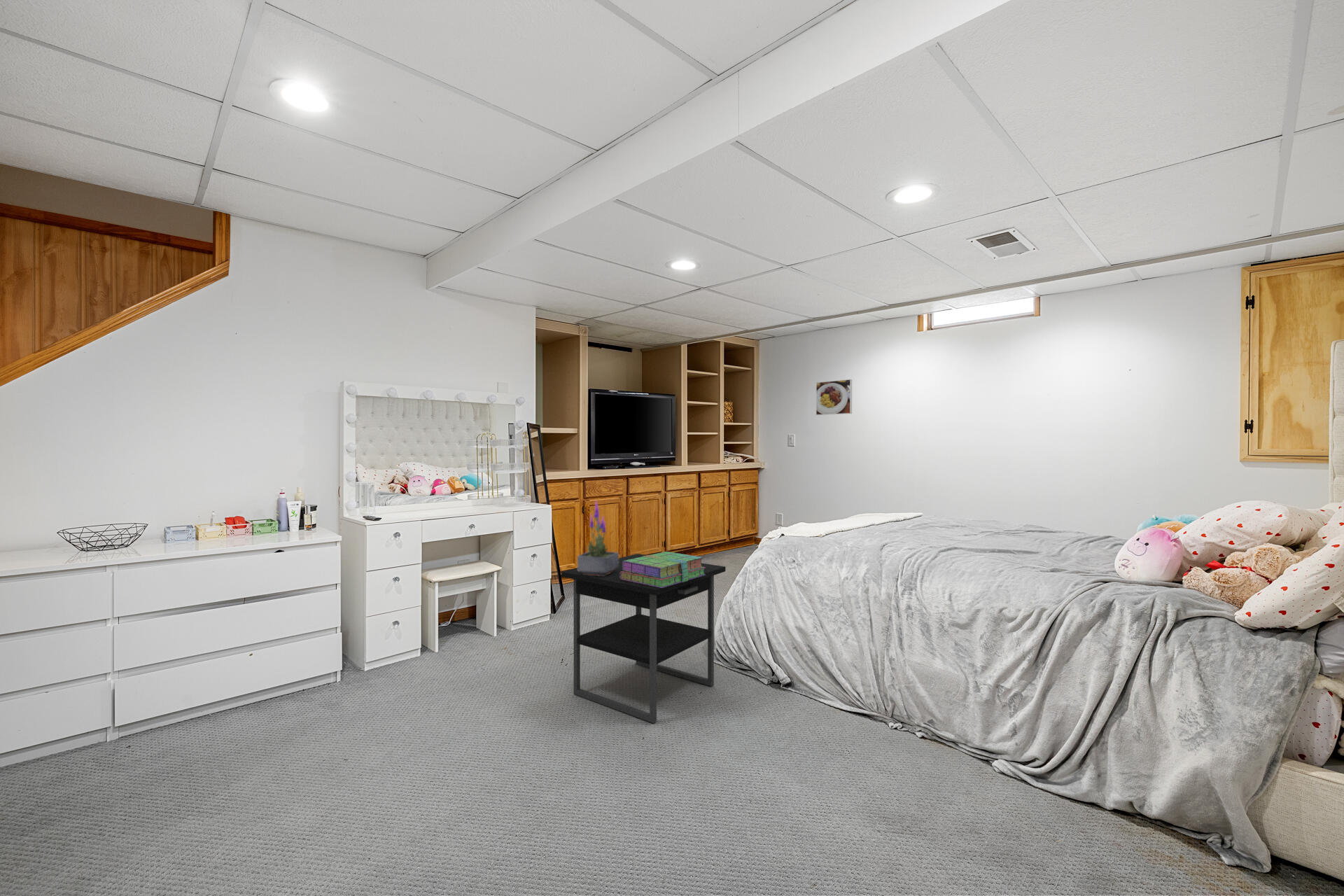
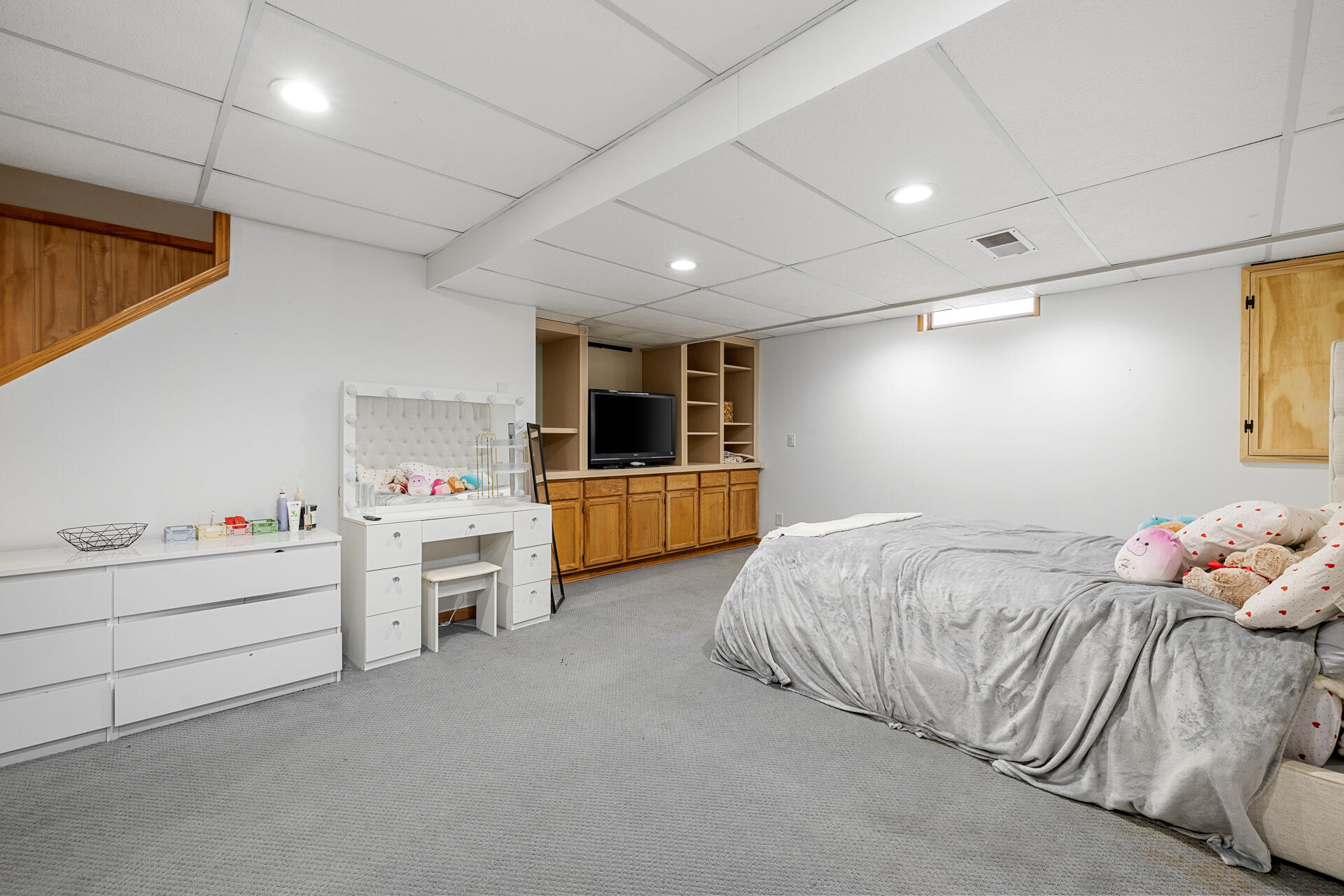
- stack of books (663, 567)
- nightstand (645, 629)
- potted plant (598, 536)
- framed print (833, 398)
